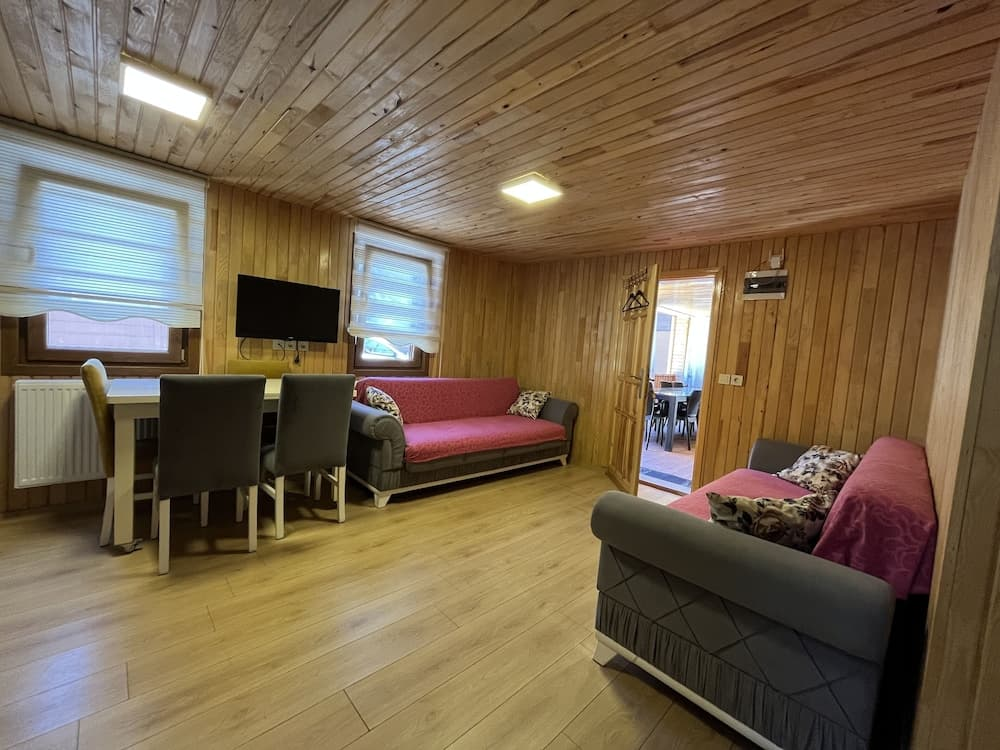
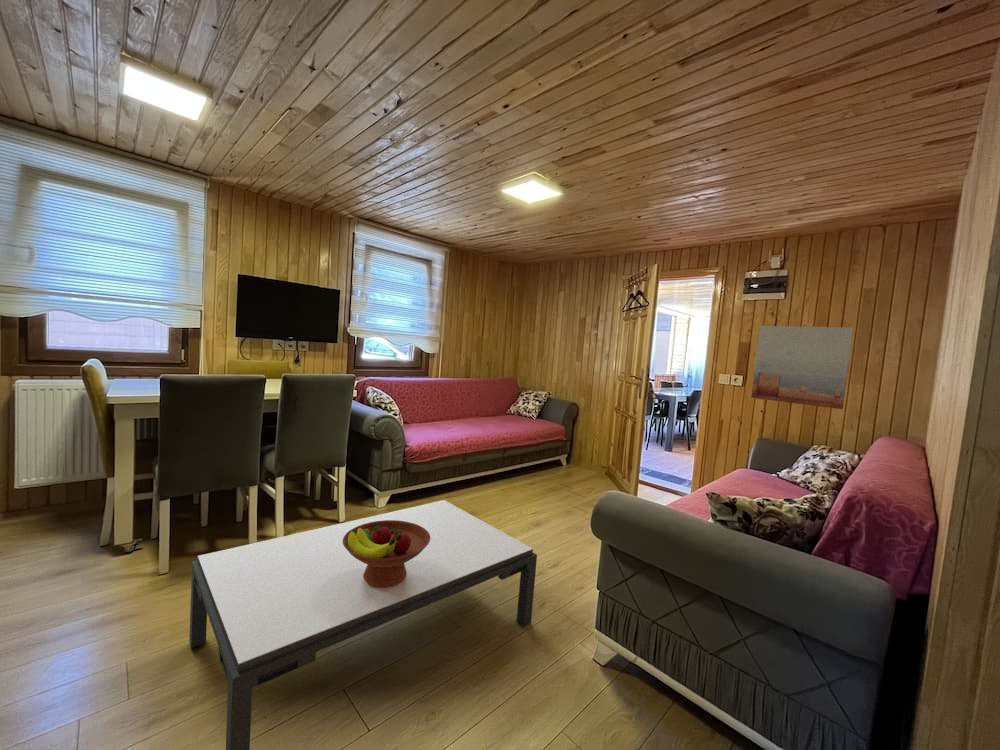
+ coffee table (376, 592)
+ wall art (799, 365)
+ fruit bowl (386, 549)
